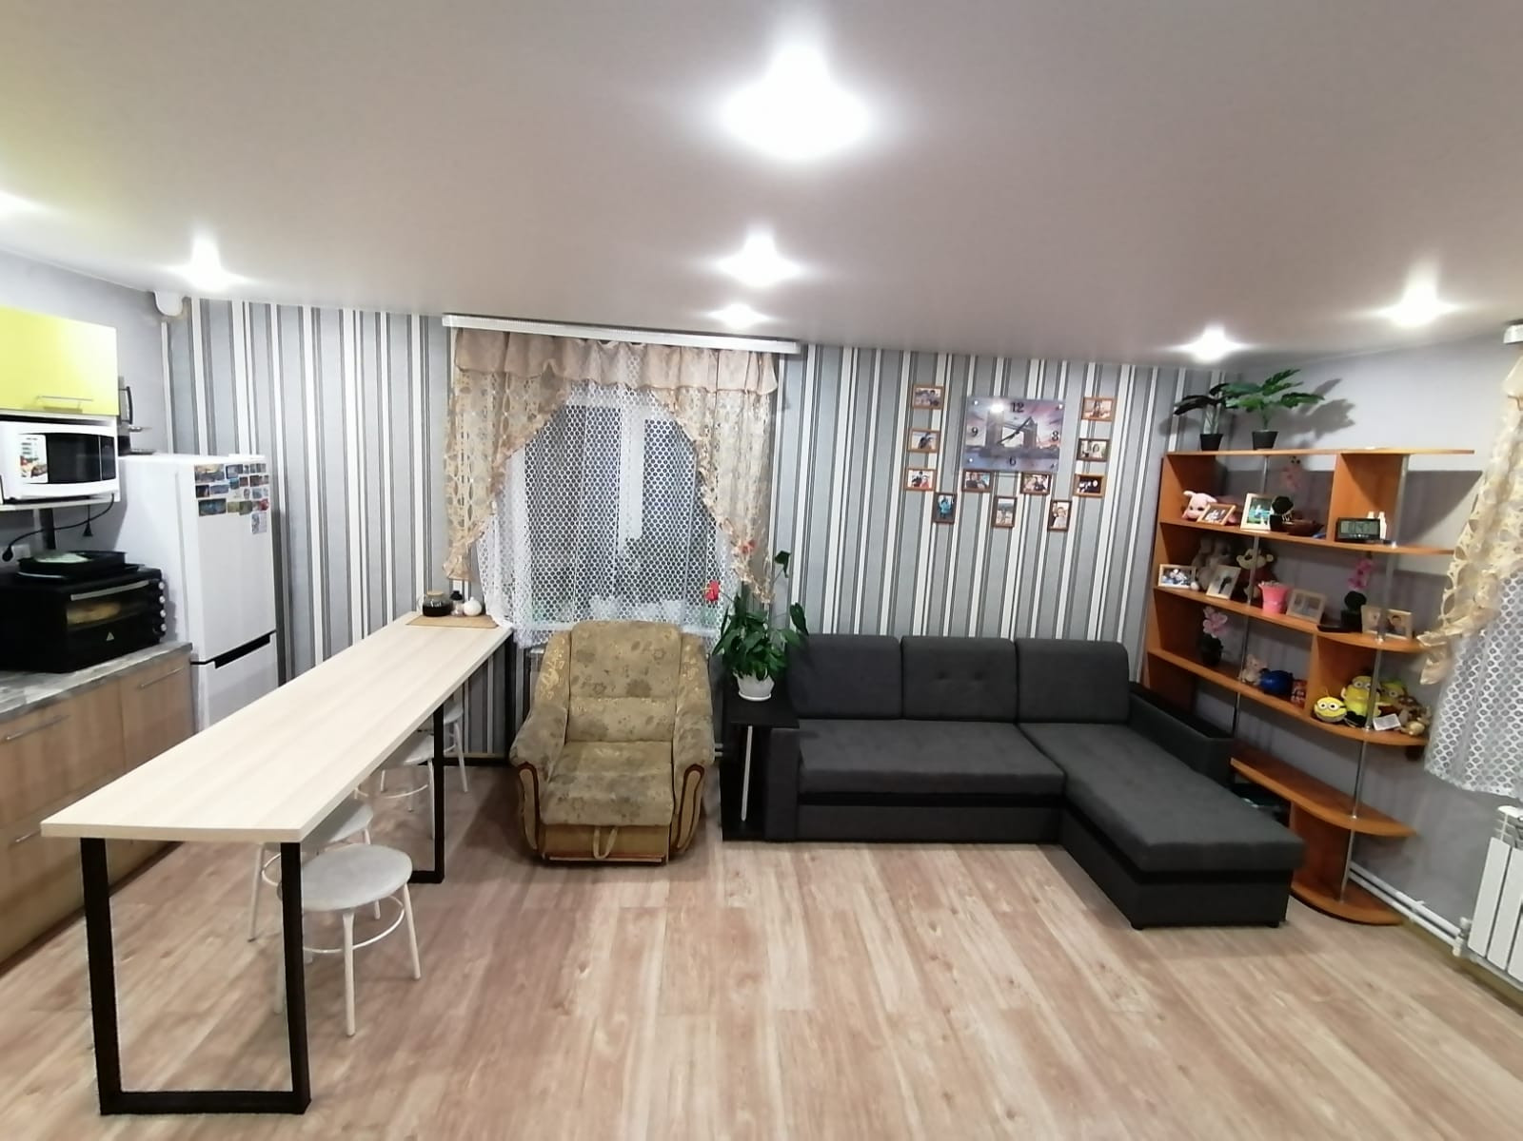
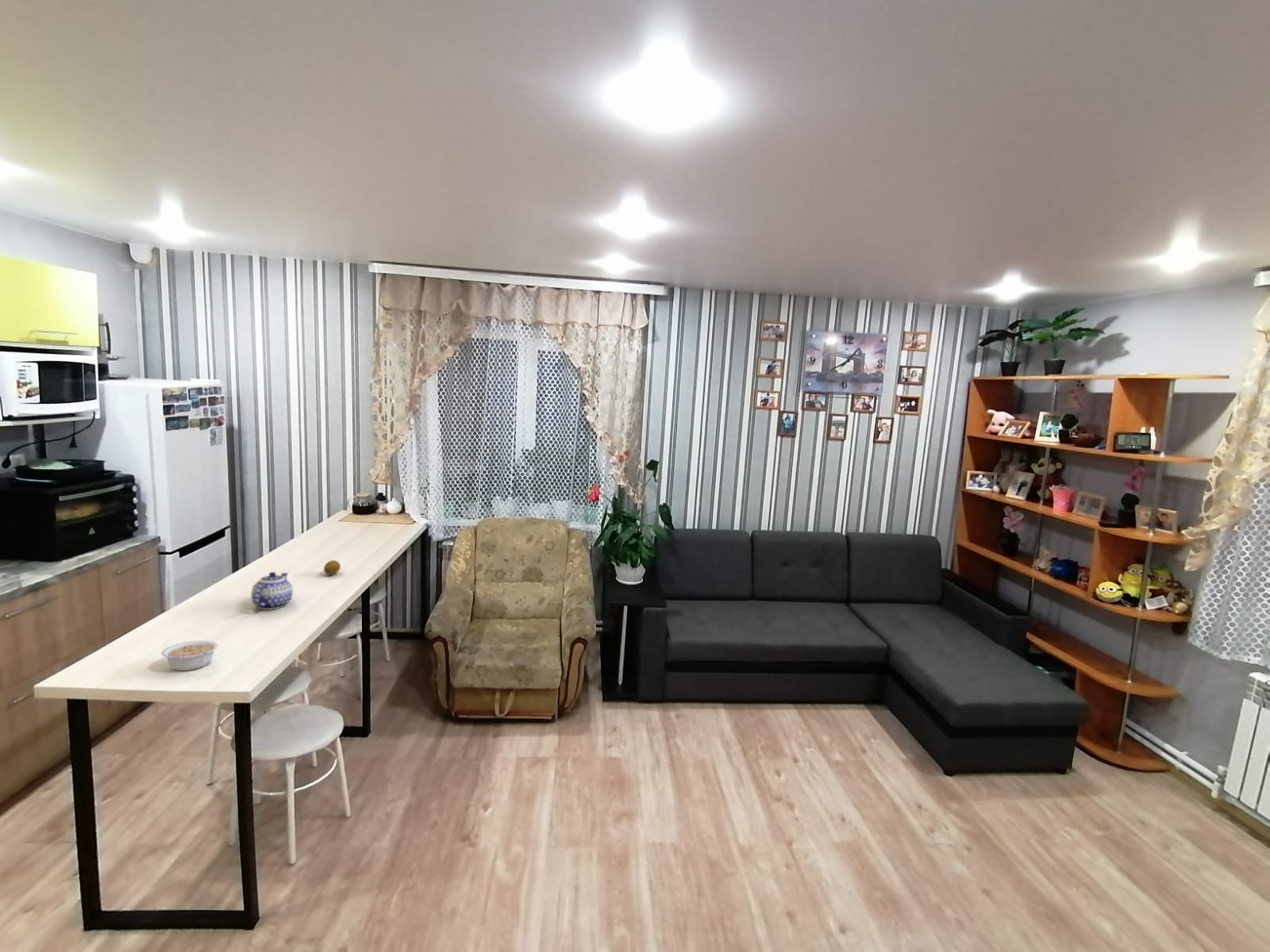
+ teapot (272, 589)
+ fruit (332, 567)
+ legume (192, 654)
